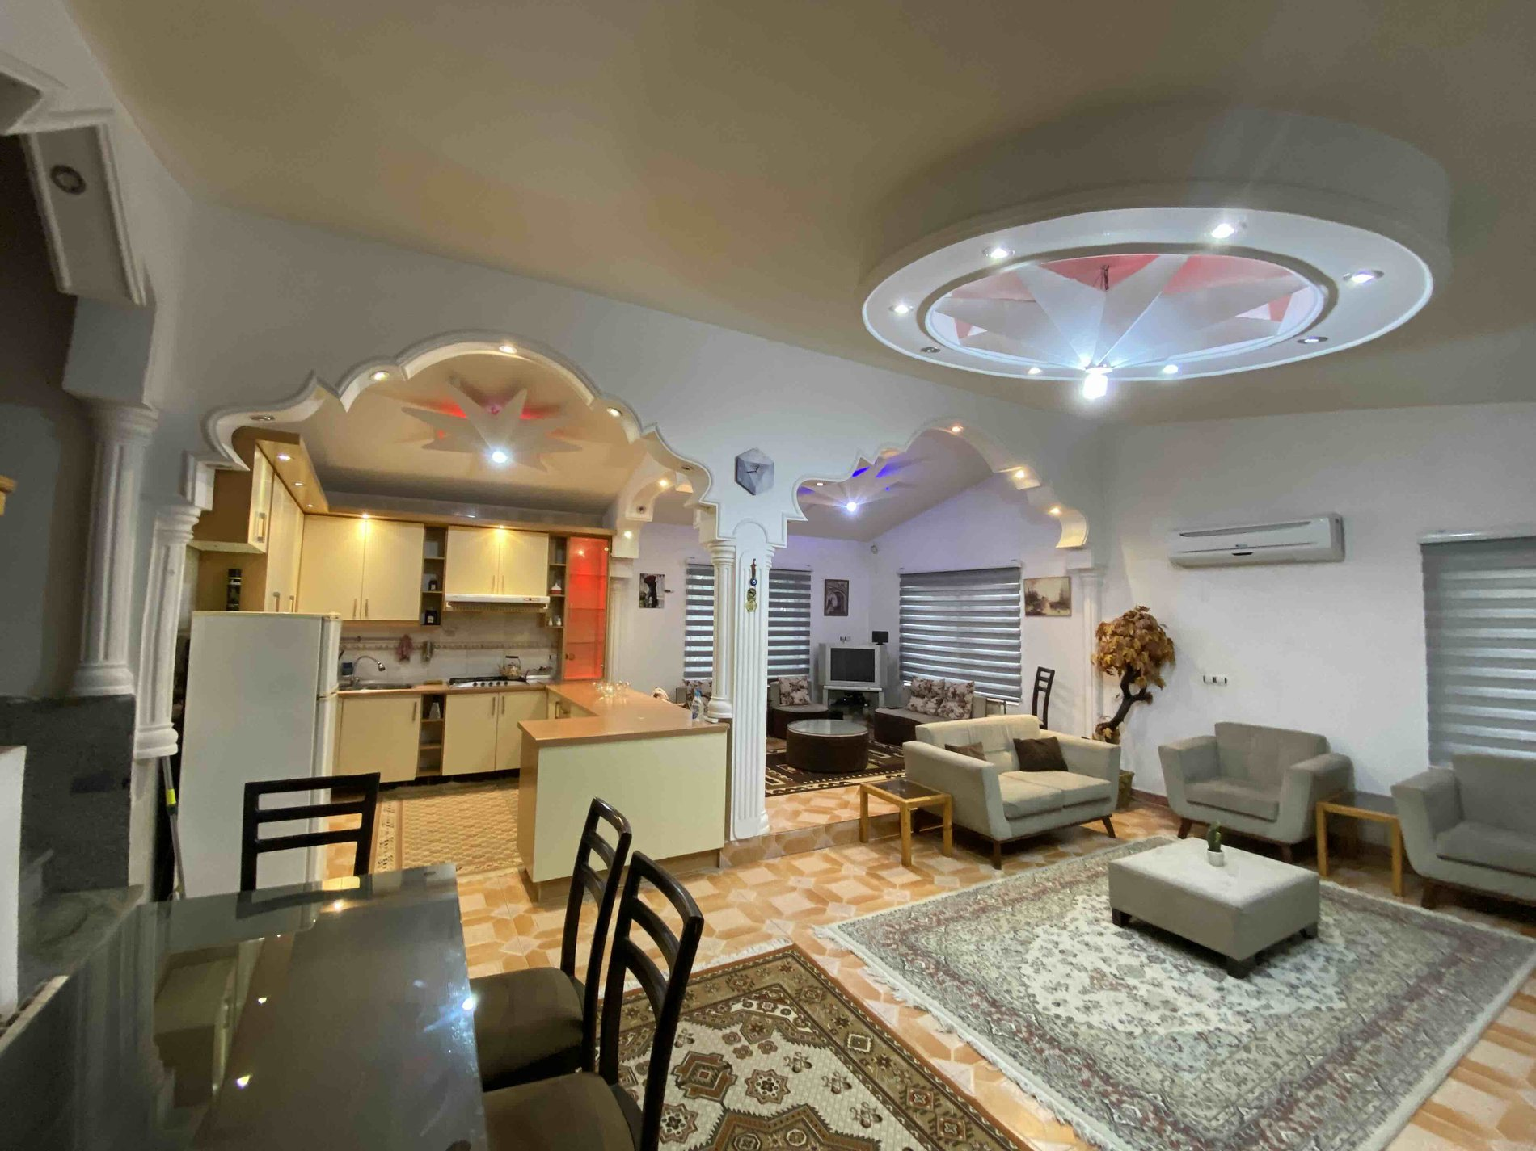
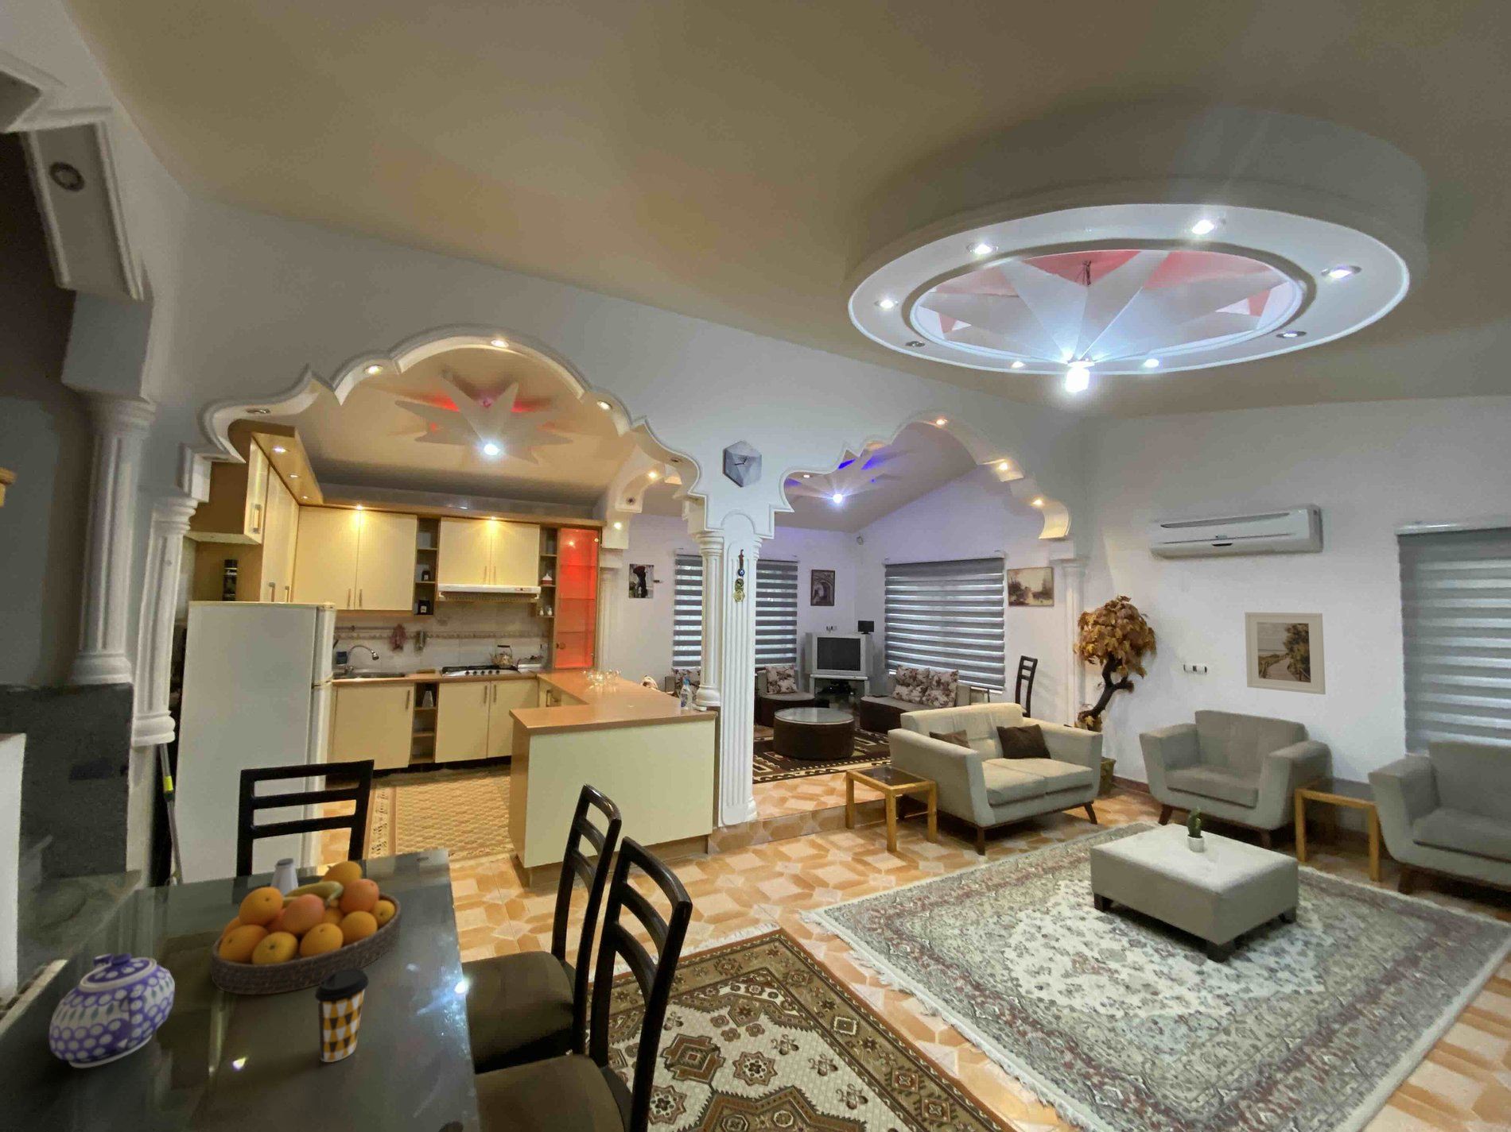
+ fruit bowl (313, 913)
+ teapot (115, 1000)
+ saltshaker (284, 880)
+ coffee cup (340, 1014)
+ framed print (1283, 652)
